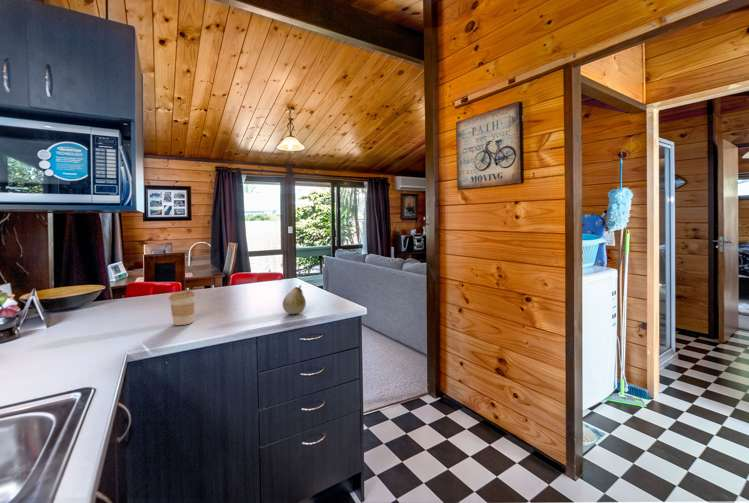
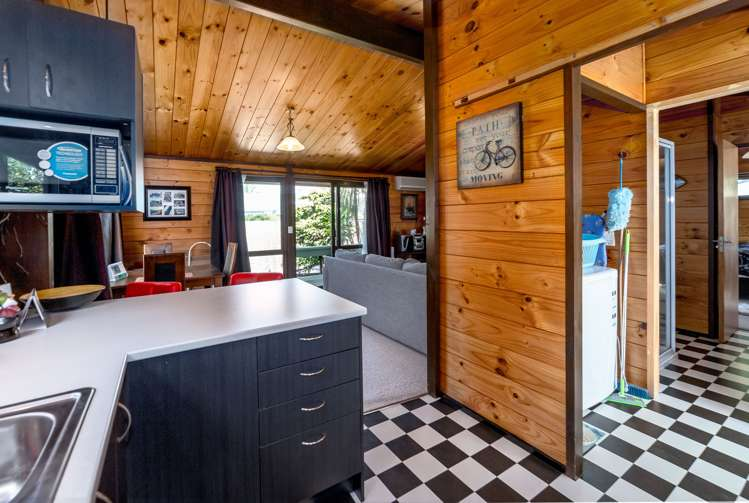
- fruit (294, 299)
- coffee cup (182, 306)
